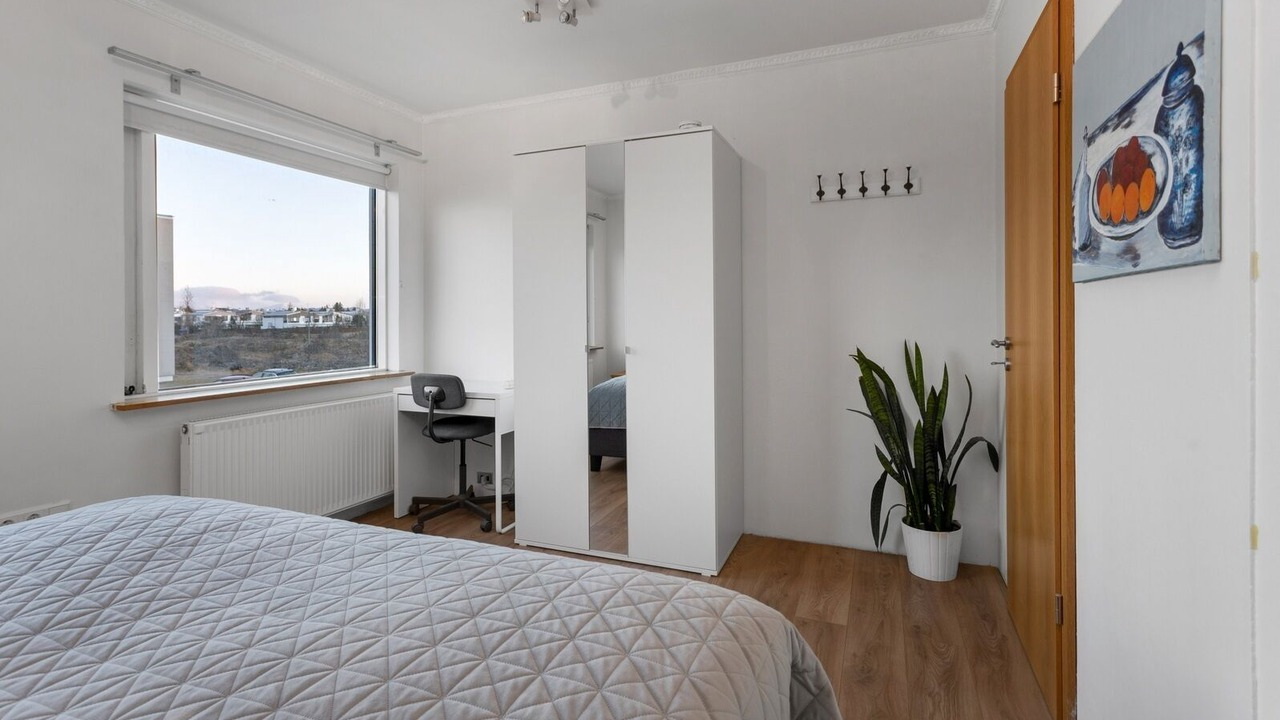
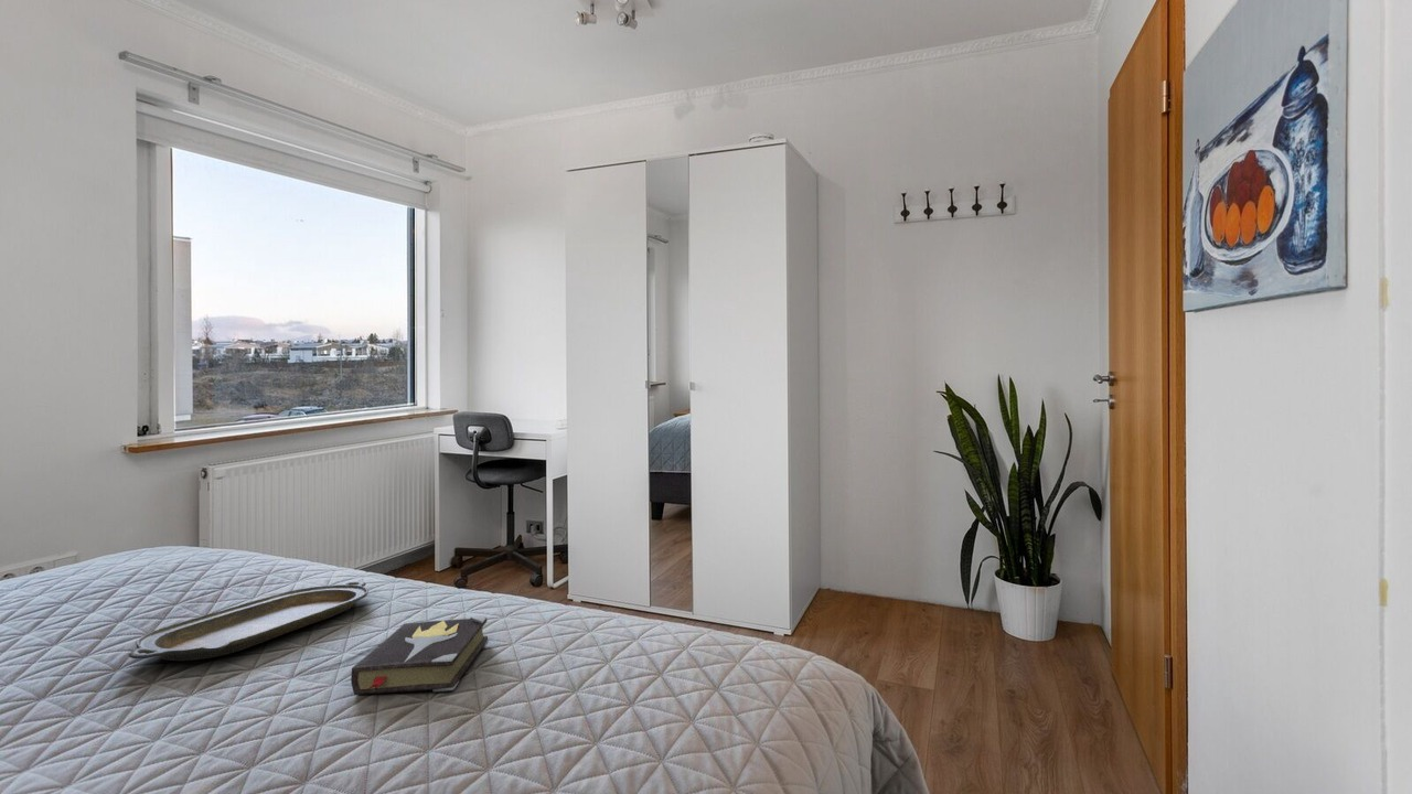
+ serving tray (266, 619)
+ hardback book (426, 651)
